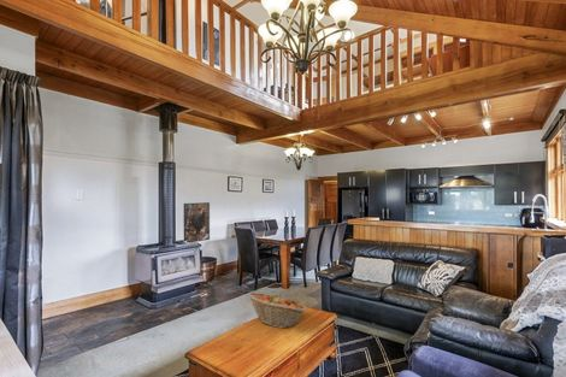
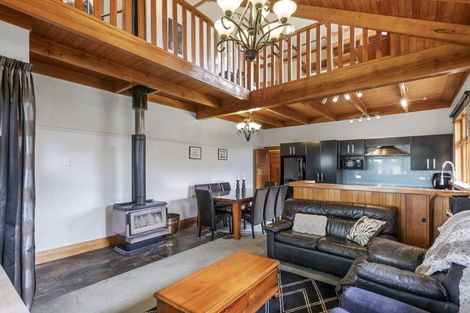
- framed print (196, 222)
- fruit basket (276, 306)
